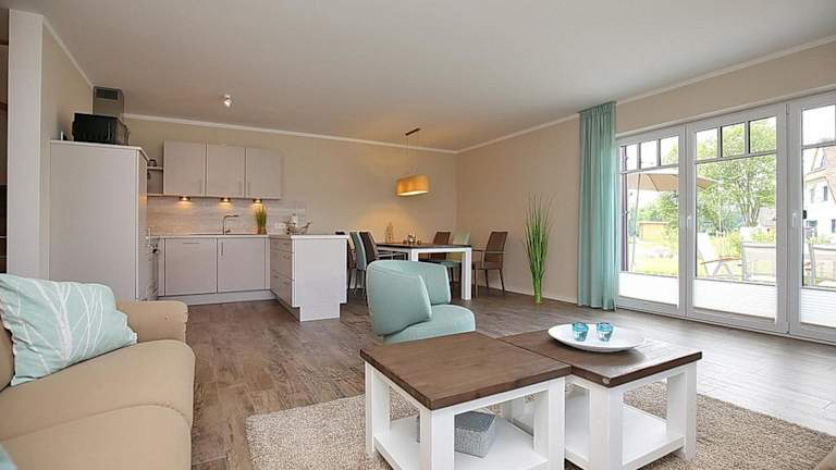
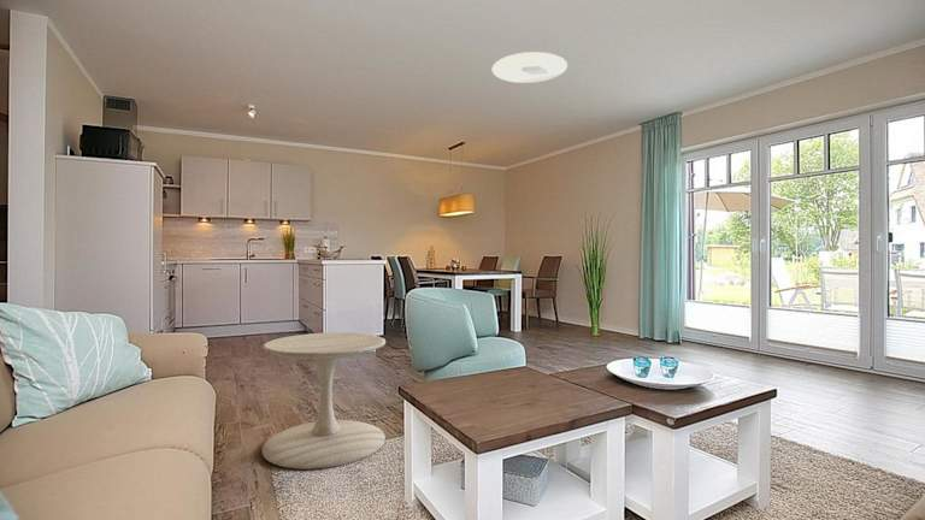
+ side table (325, 392)
+ ceiling light (529, 65)
